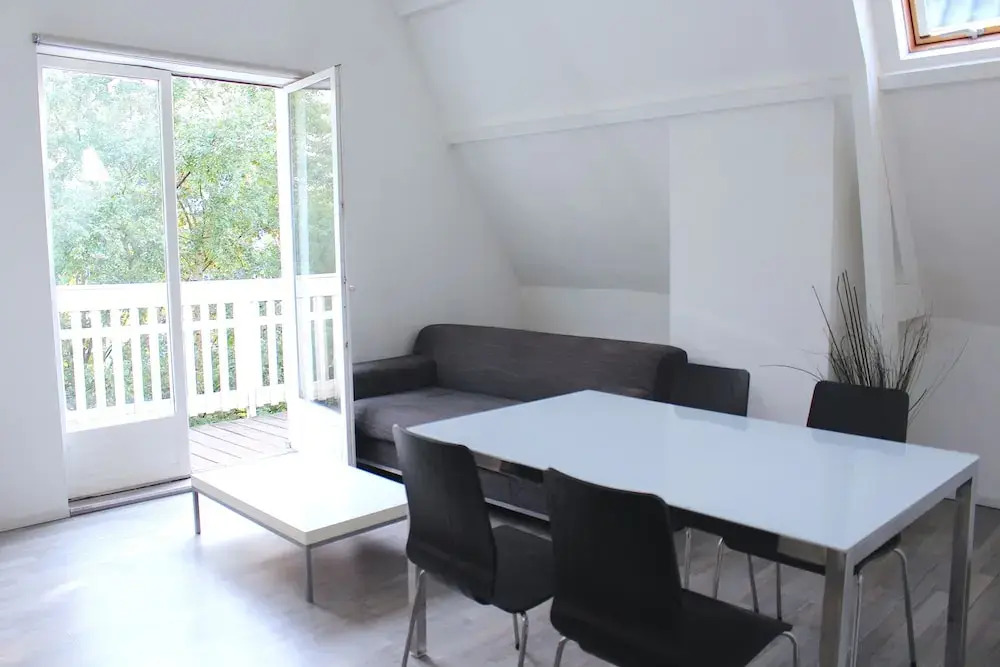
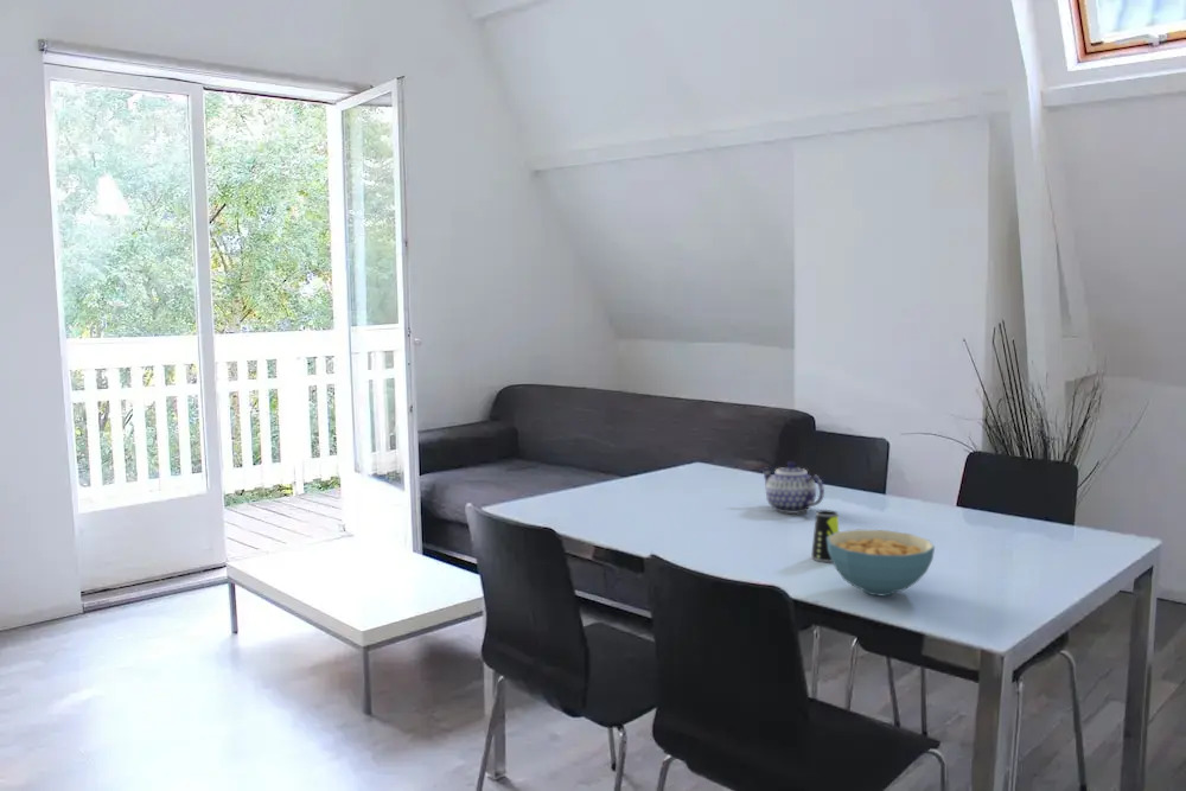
+ cup (825, 535)
+ cereal bowl (879, 566)
+ teapot (790, 485)
